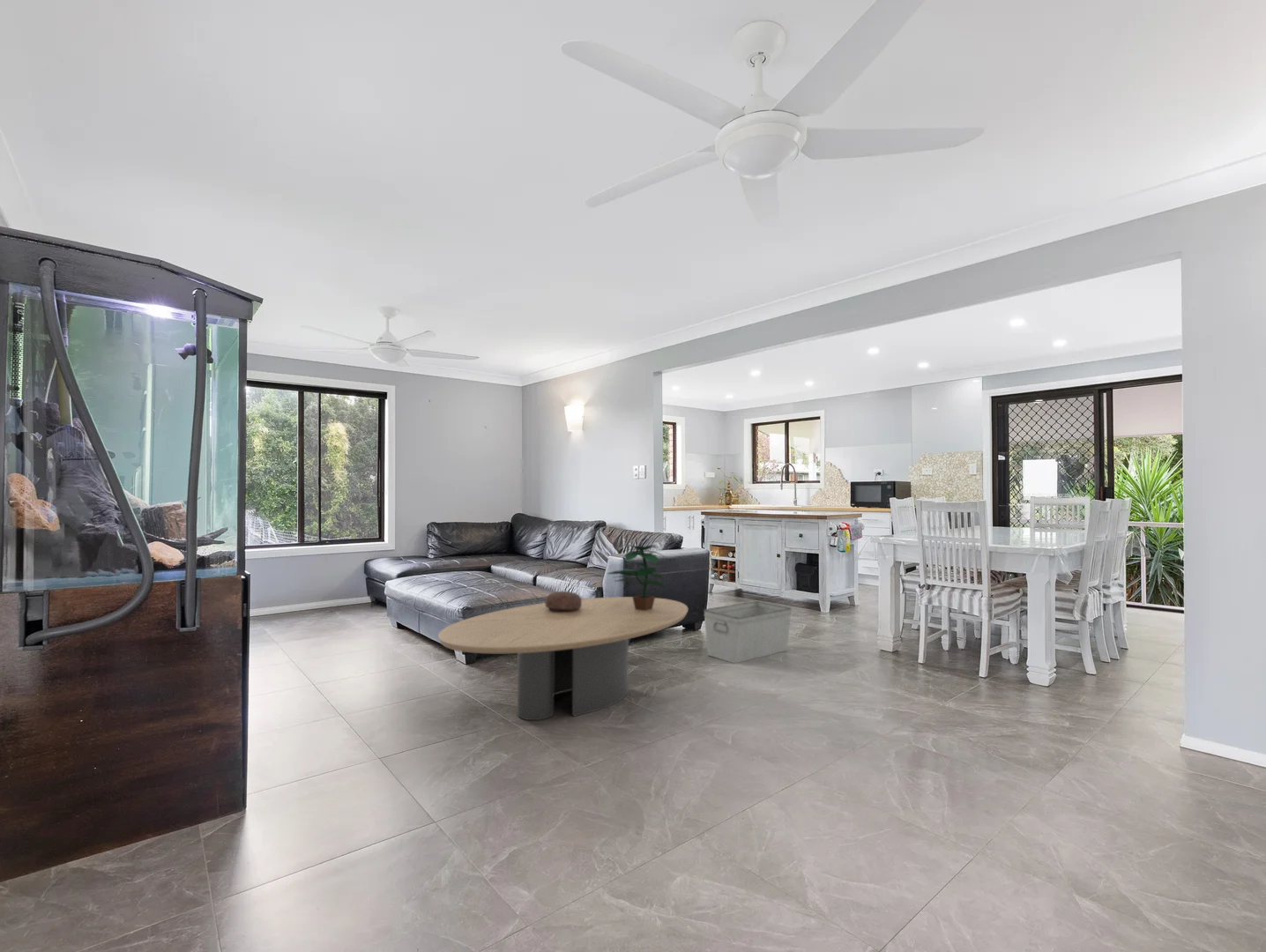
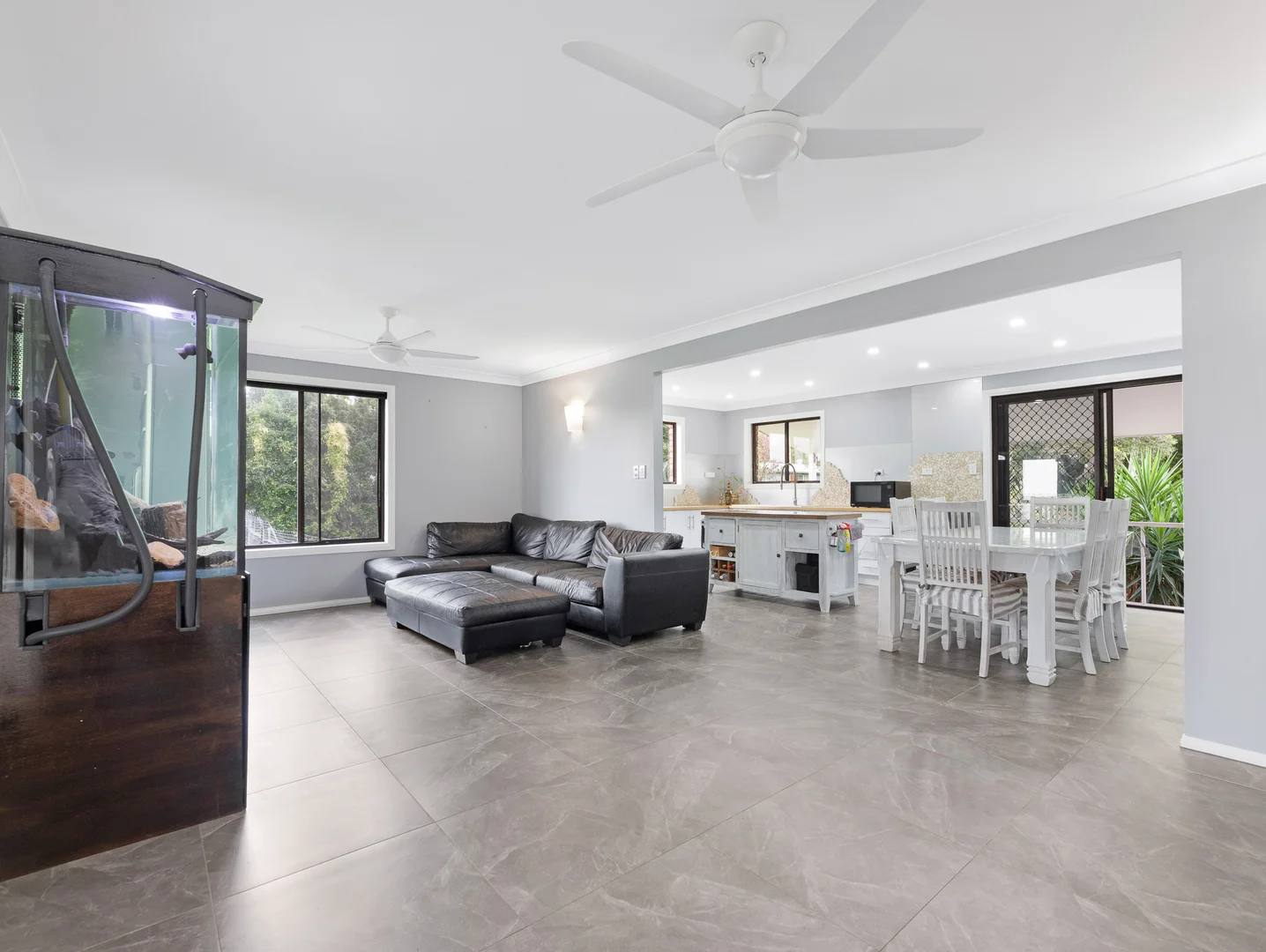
- coffee table (575, 659)
- storage bin (748, 630)
- decorative bowl (563, 599)
- potted plant (640, 576)
